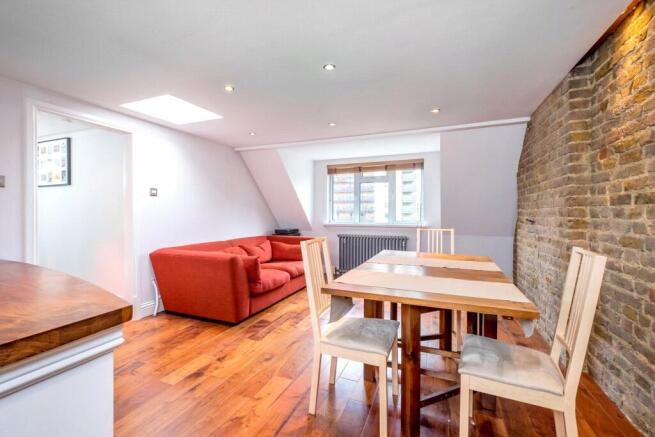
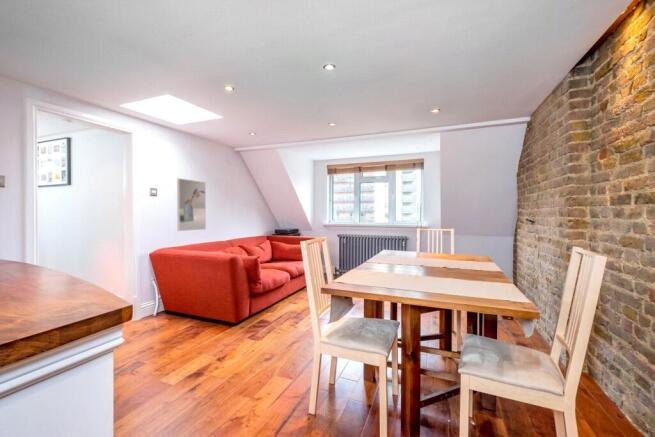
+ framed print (192, 205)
